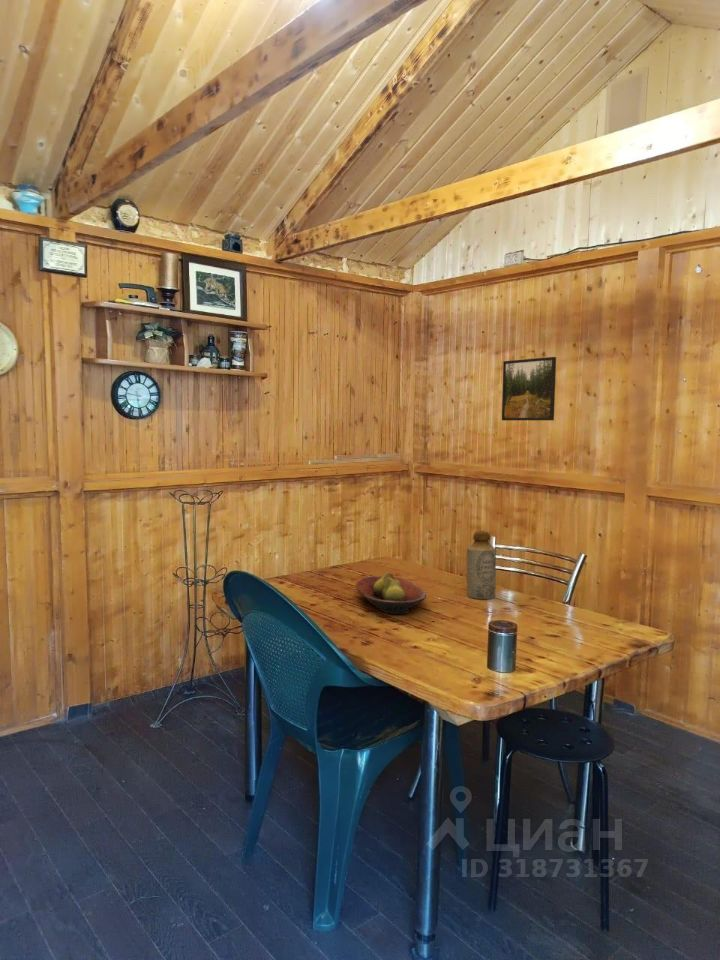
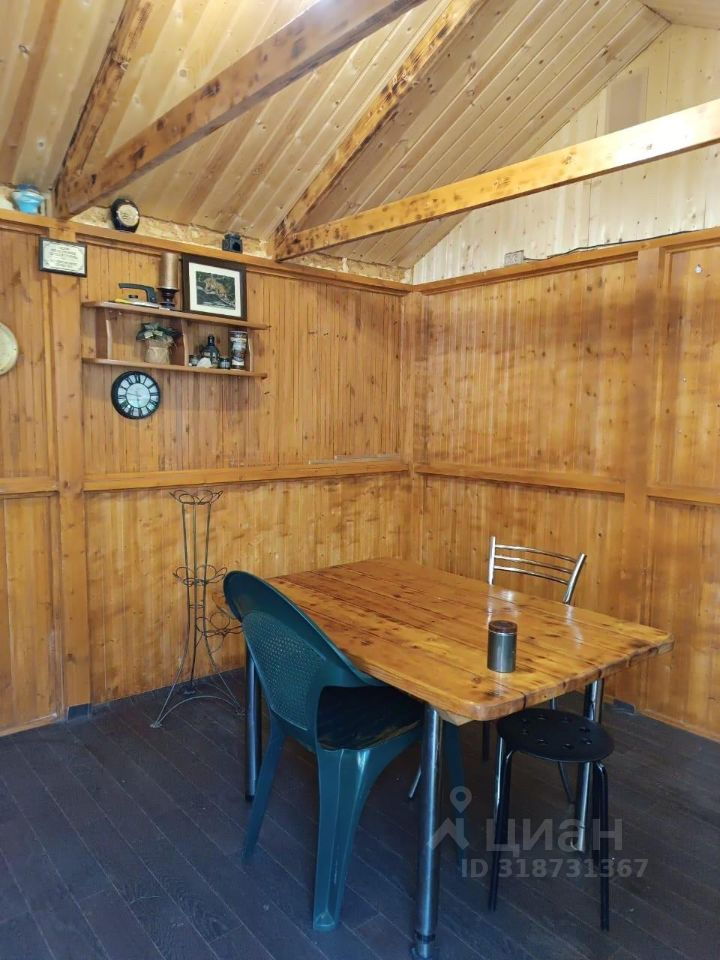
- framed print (527, 389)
- fruit bowl (389, 589)
- bottle (481, 563)
